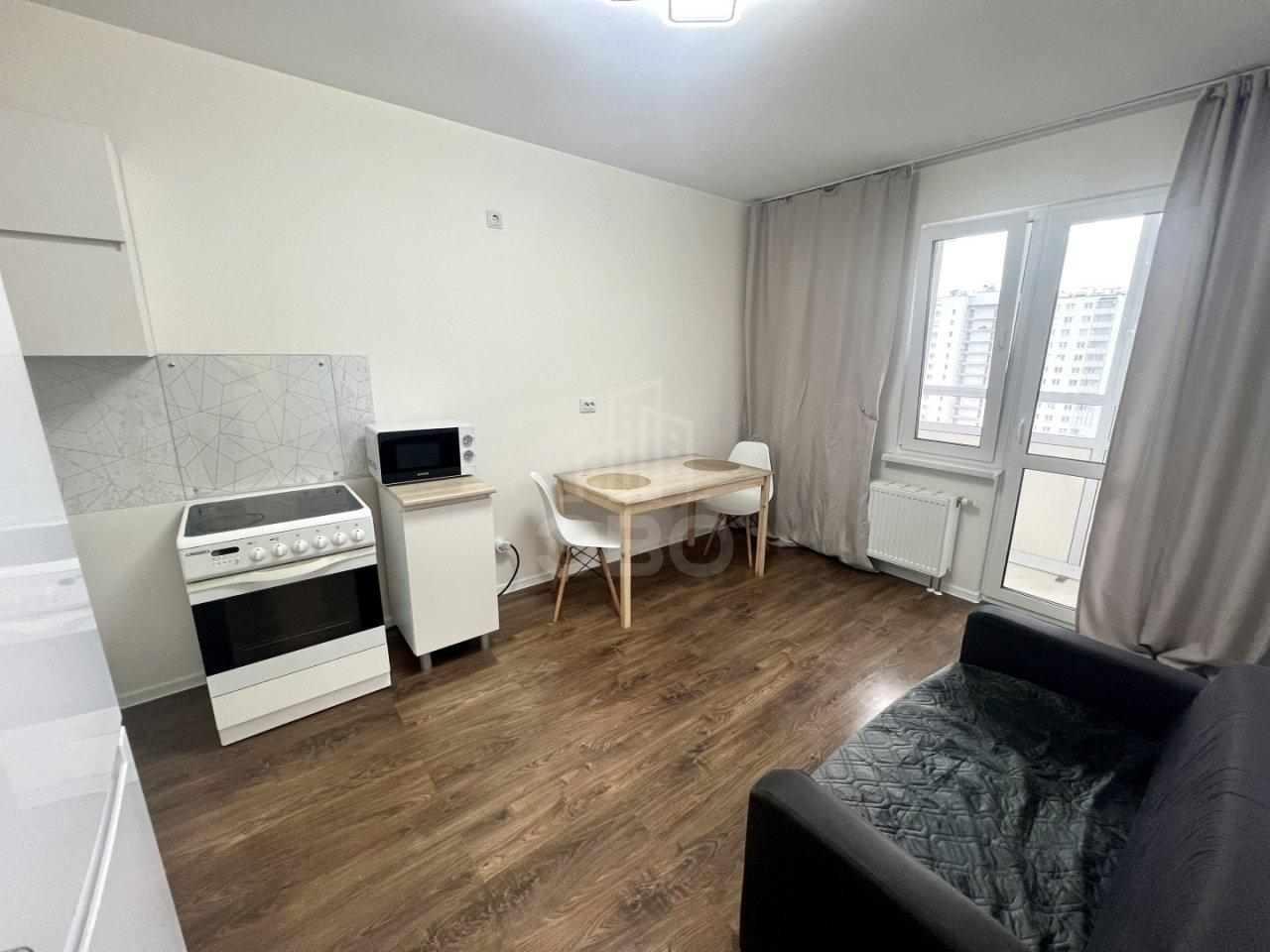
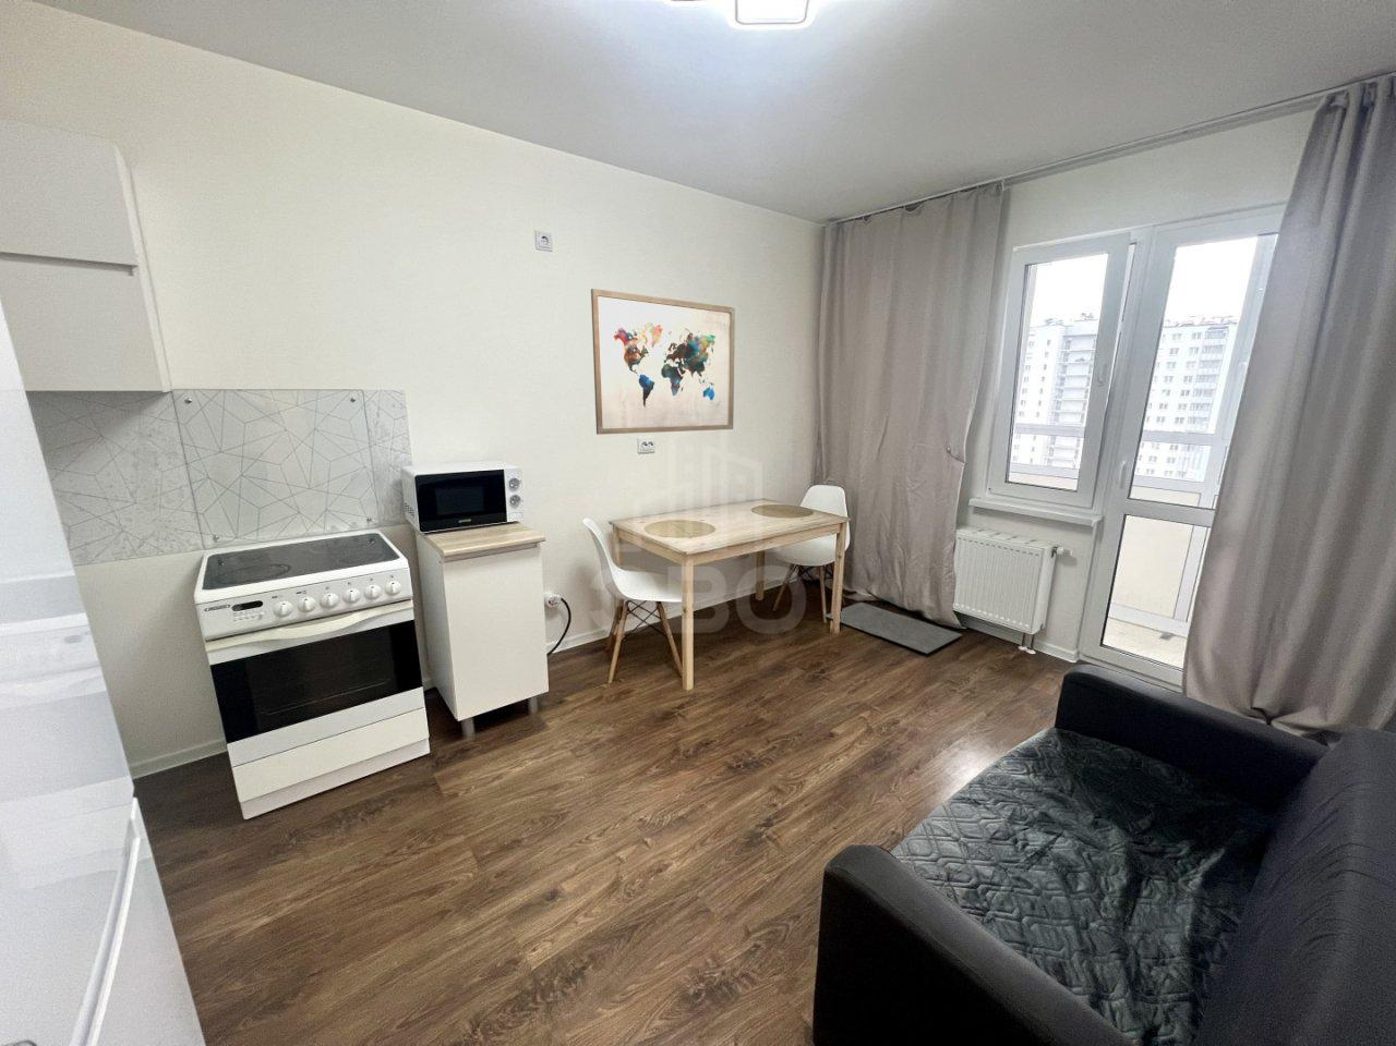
+ wall art (669, 366)
+ door mat (890, 625)
